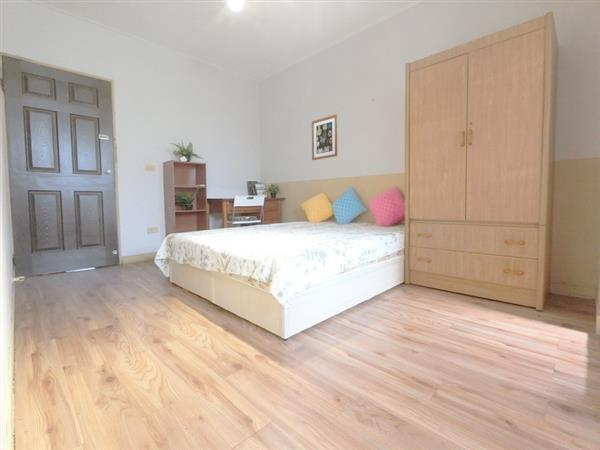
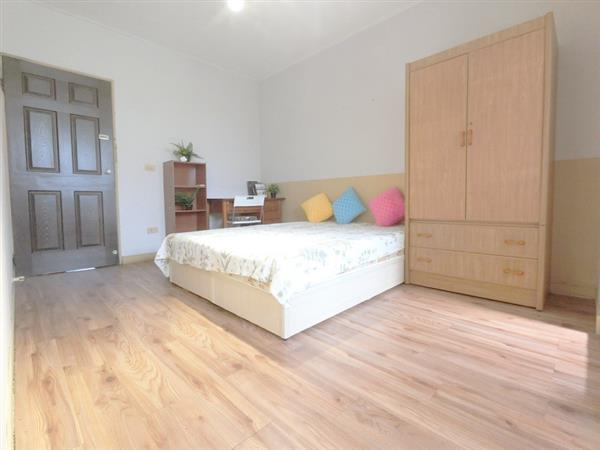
- wall art (324, 138)
